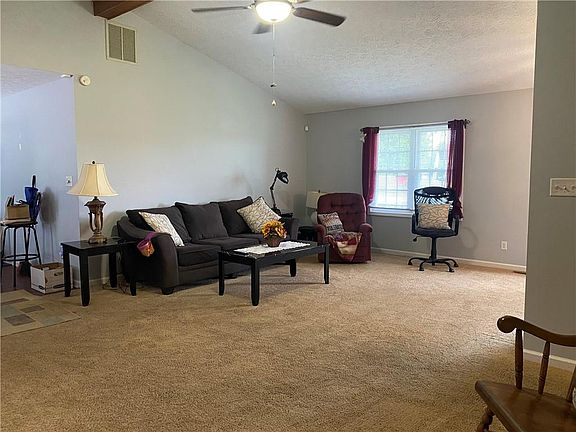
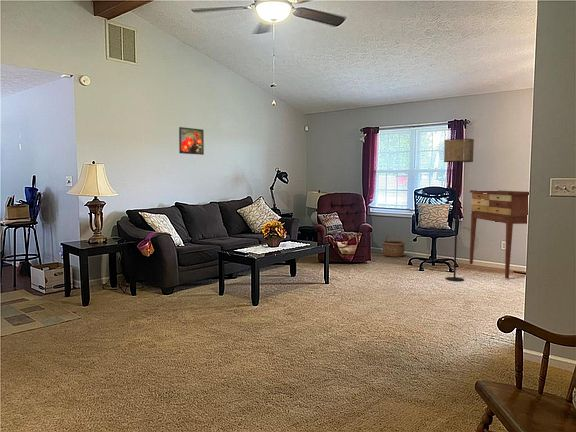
+ wicker basket (393, 244)
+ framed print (191, 141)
+ console table (506, 231)
+ floor lamp (456, 210)
